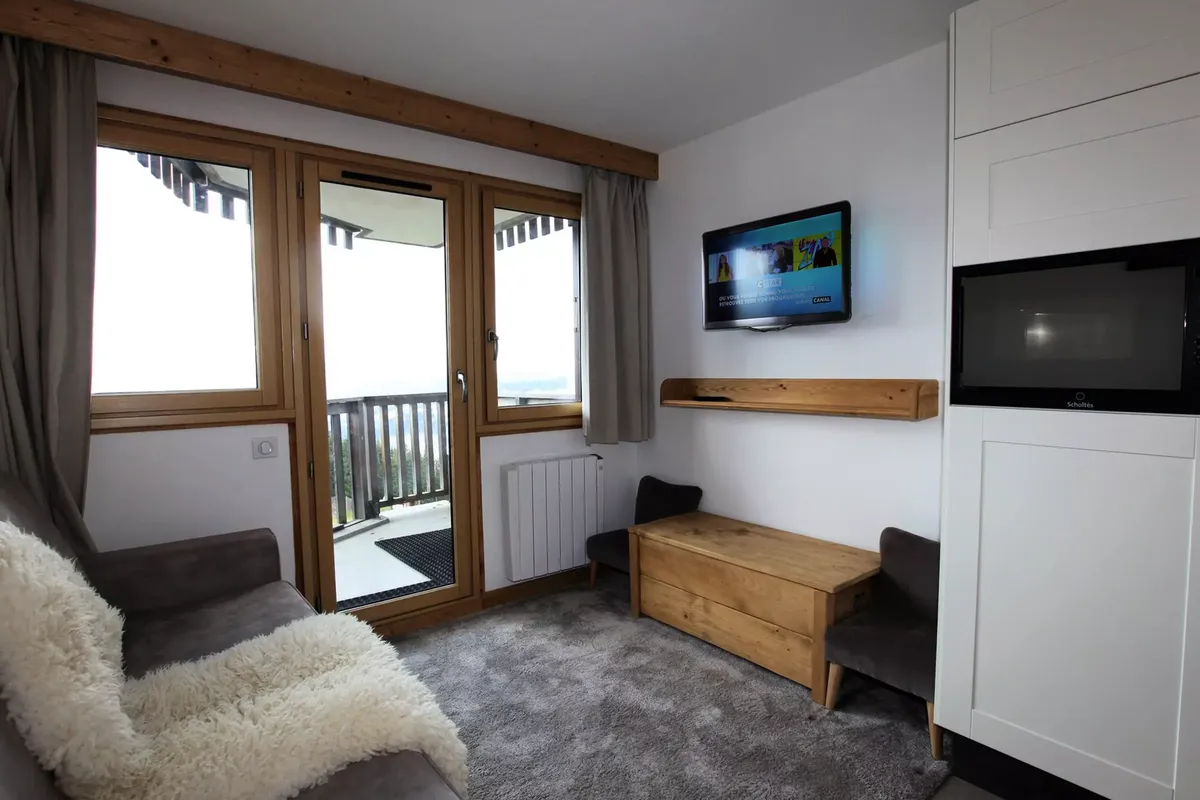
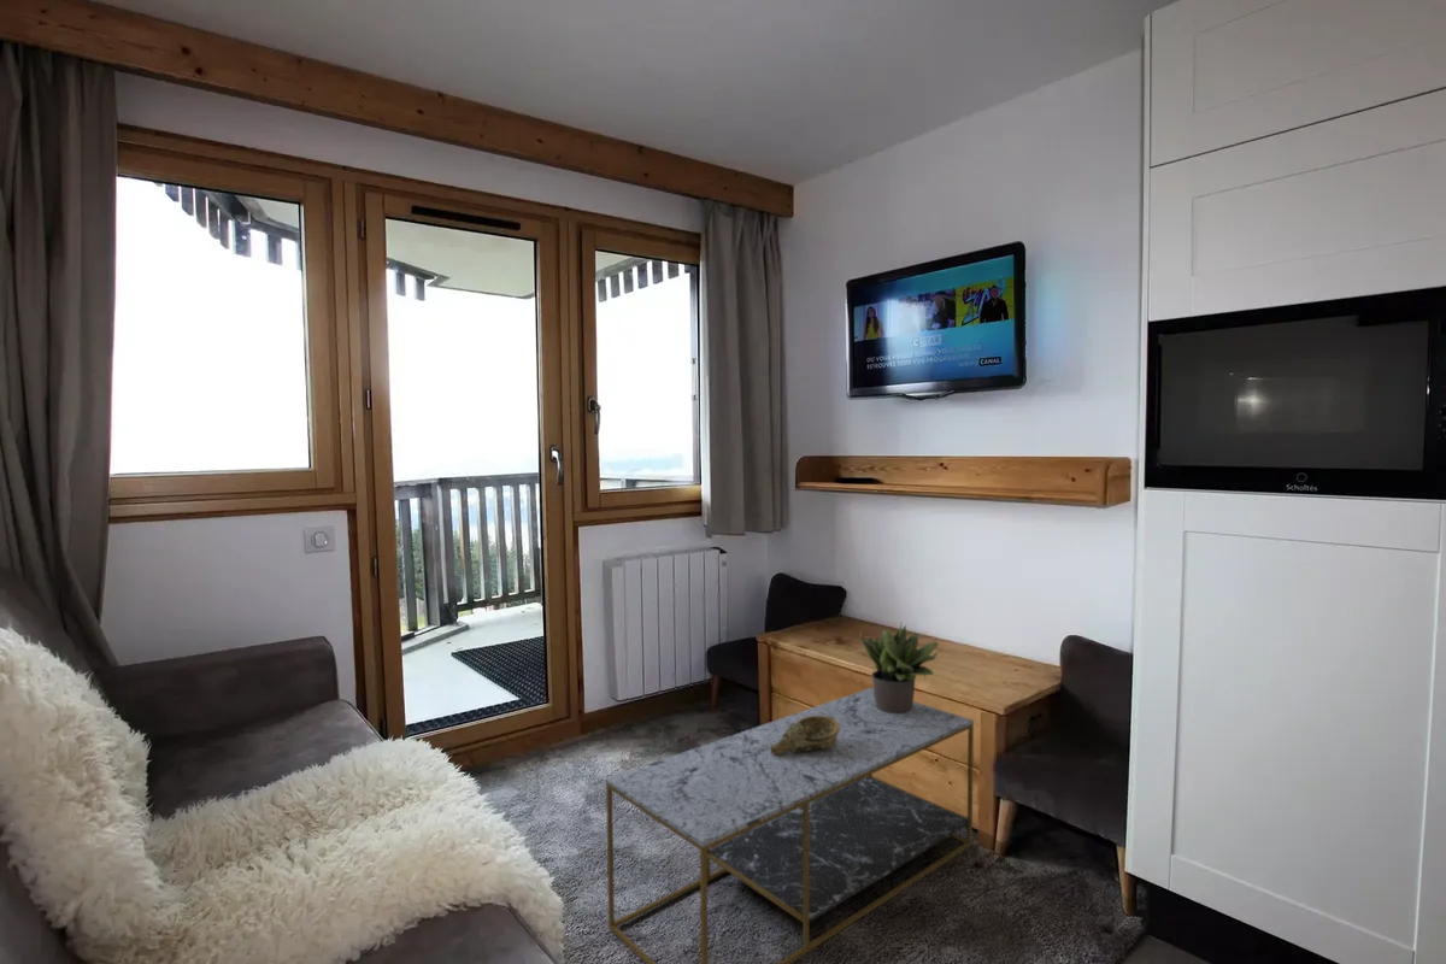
+ potted plant (900, 666)
+ decorative bowl (804, 734)
+ coffee table (806, 815)
